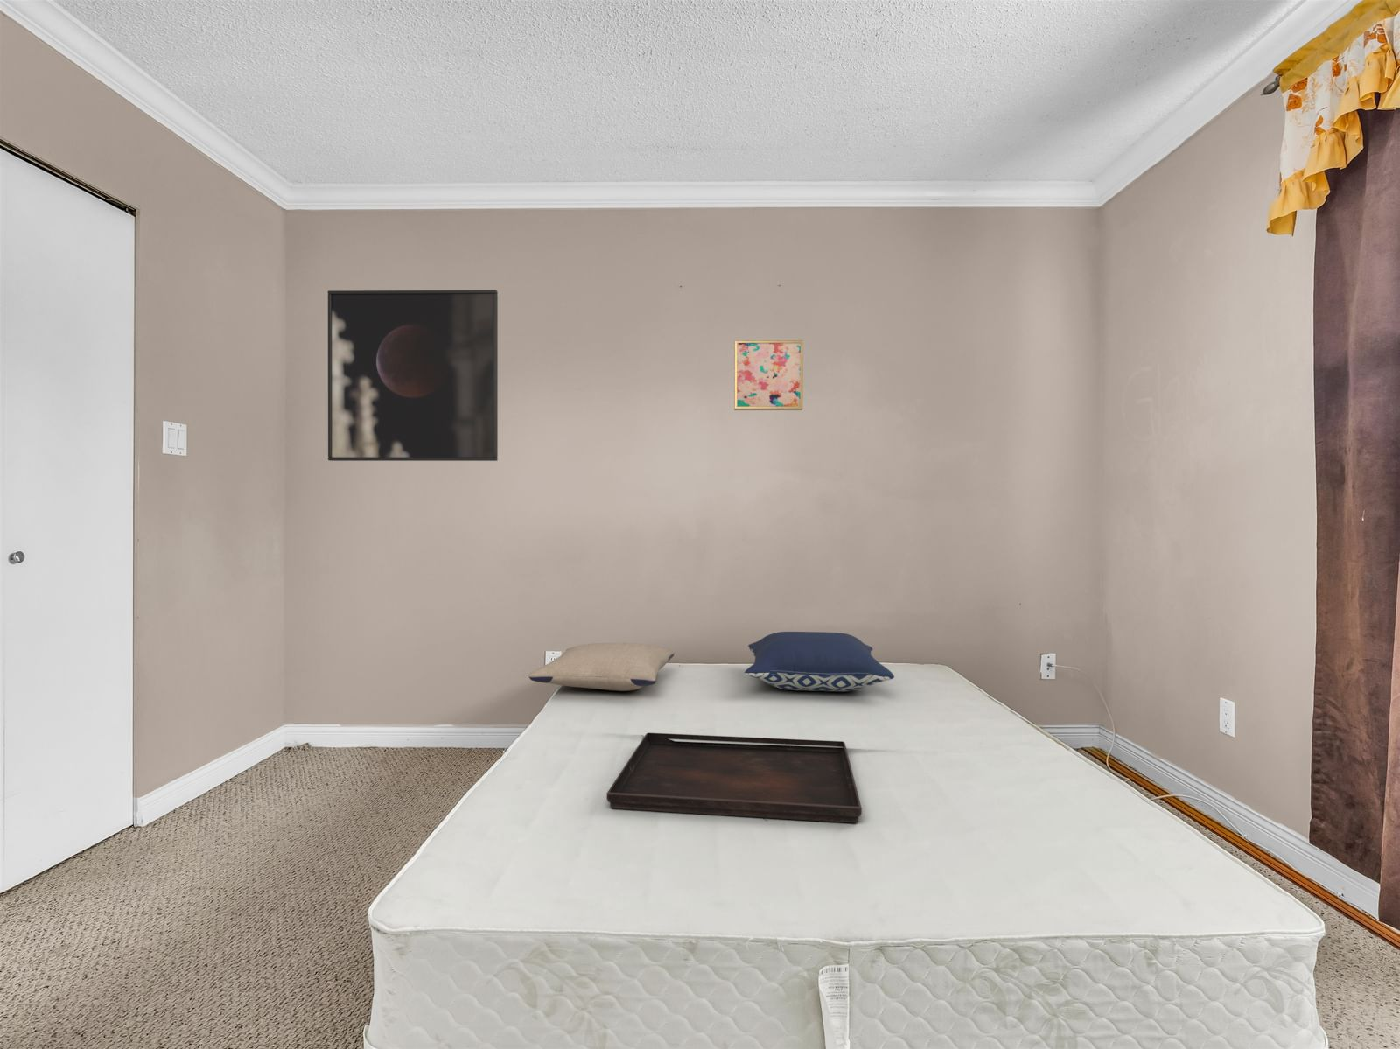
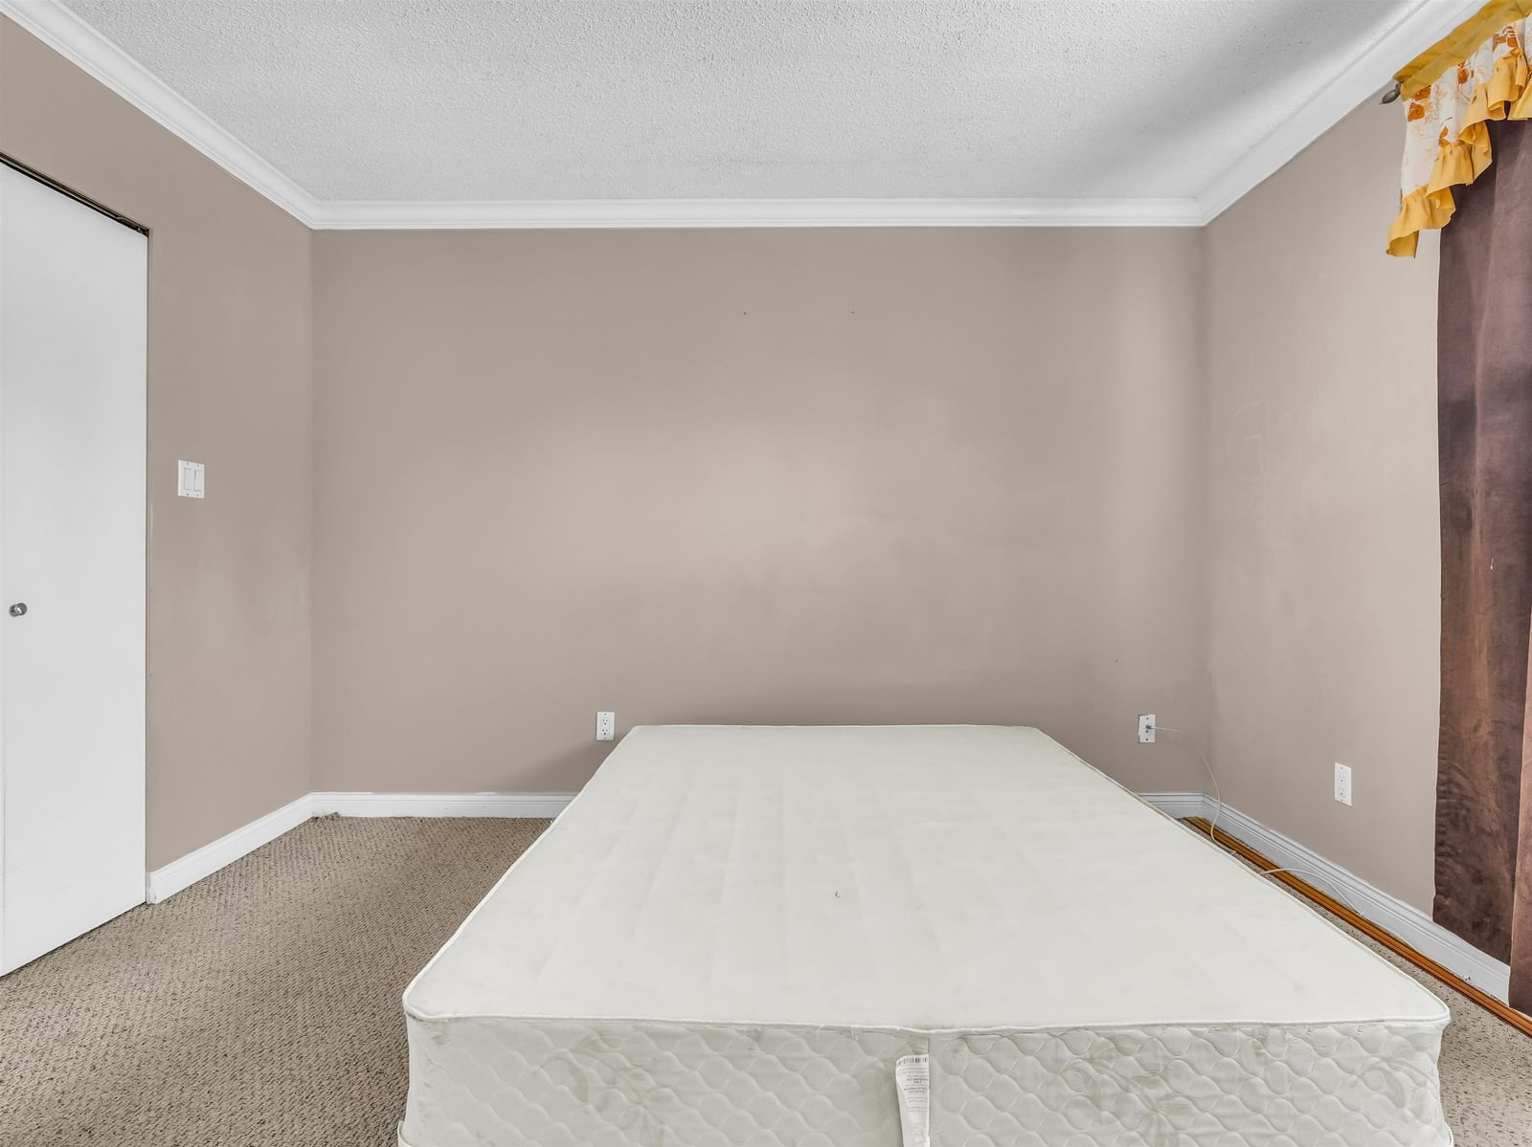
- serving tray (738, 771)
- pillow (607, 664)
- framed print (412, 376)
- pillow (813, 659)
- wall art (768, 376)
